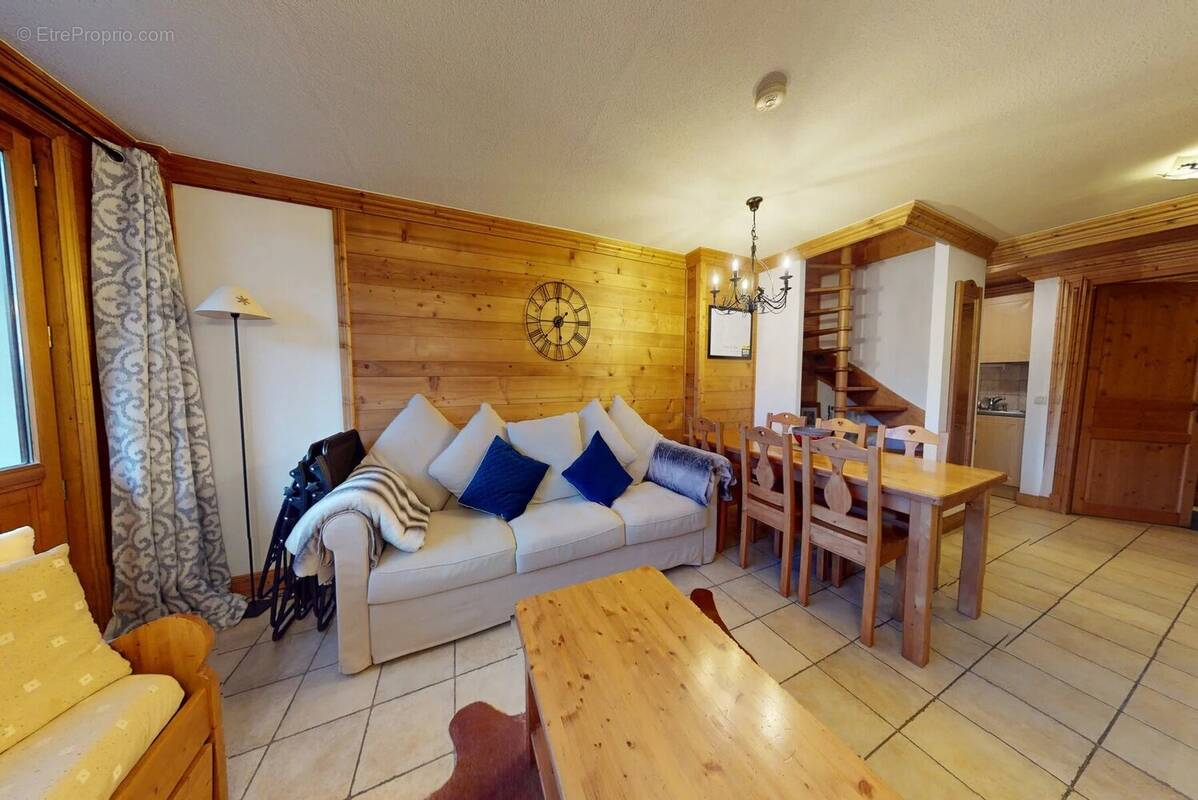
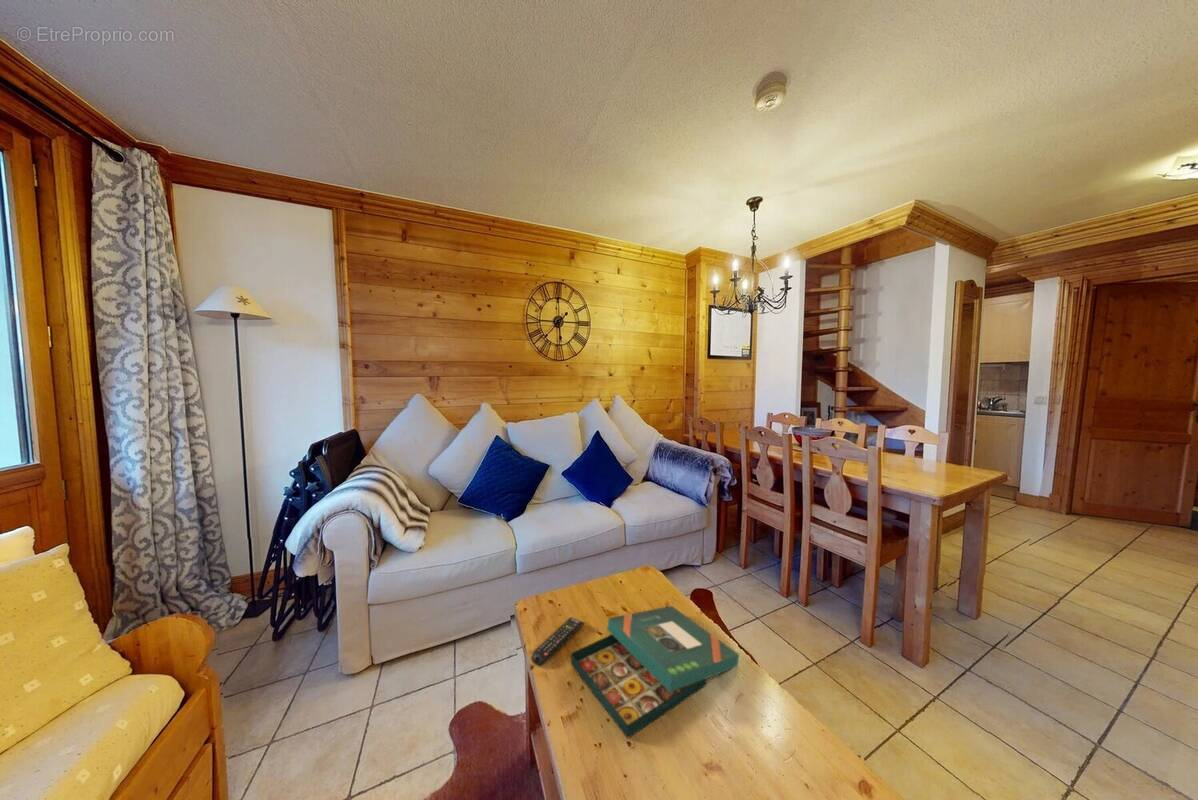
+ board game (654, 650)
+ remote control (559, 639)
